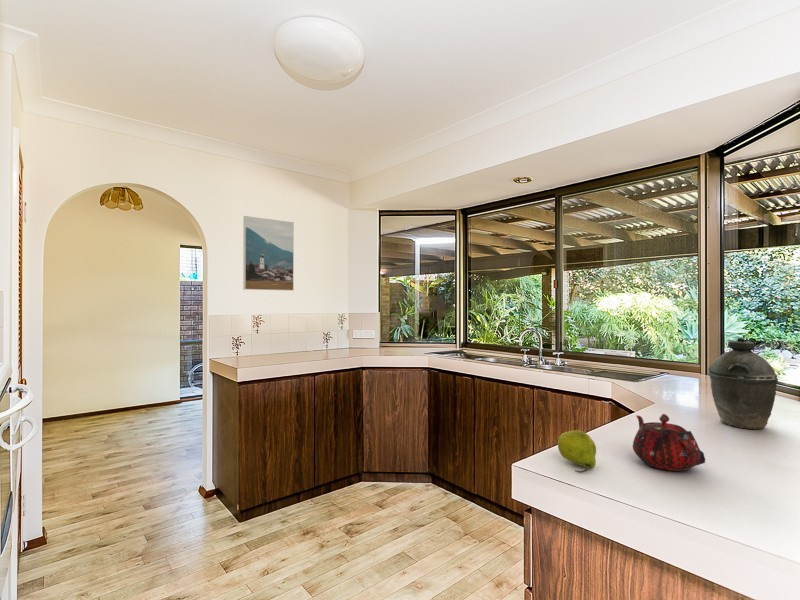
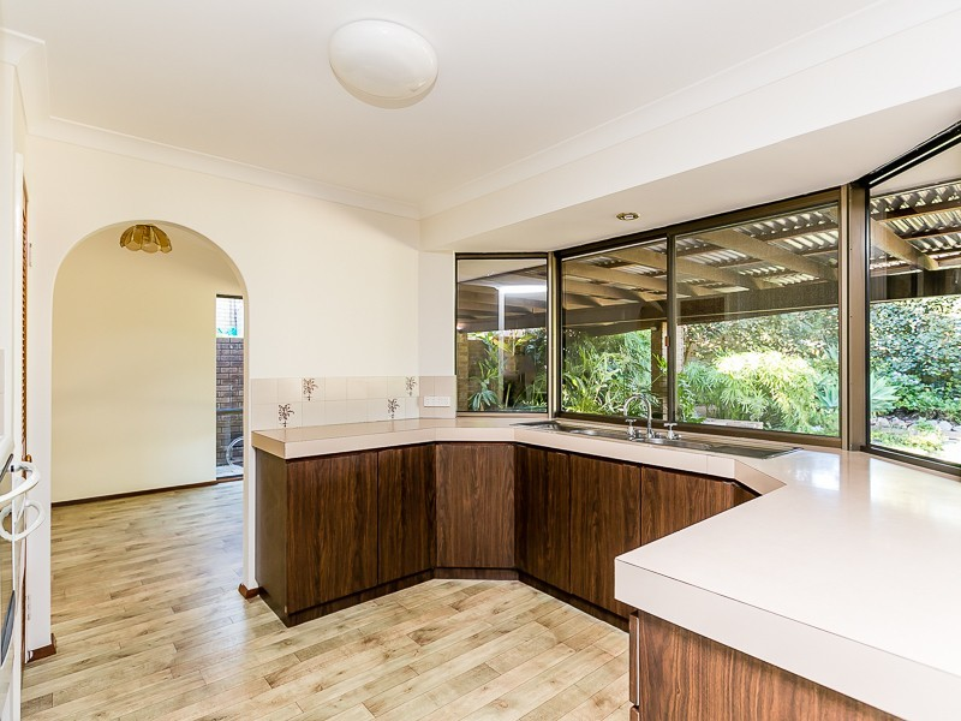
- teapot (663, 438)
- kettle (742, 381)
- fruit (578, 448)
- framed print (269, 254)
